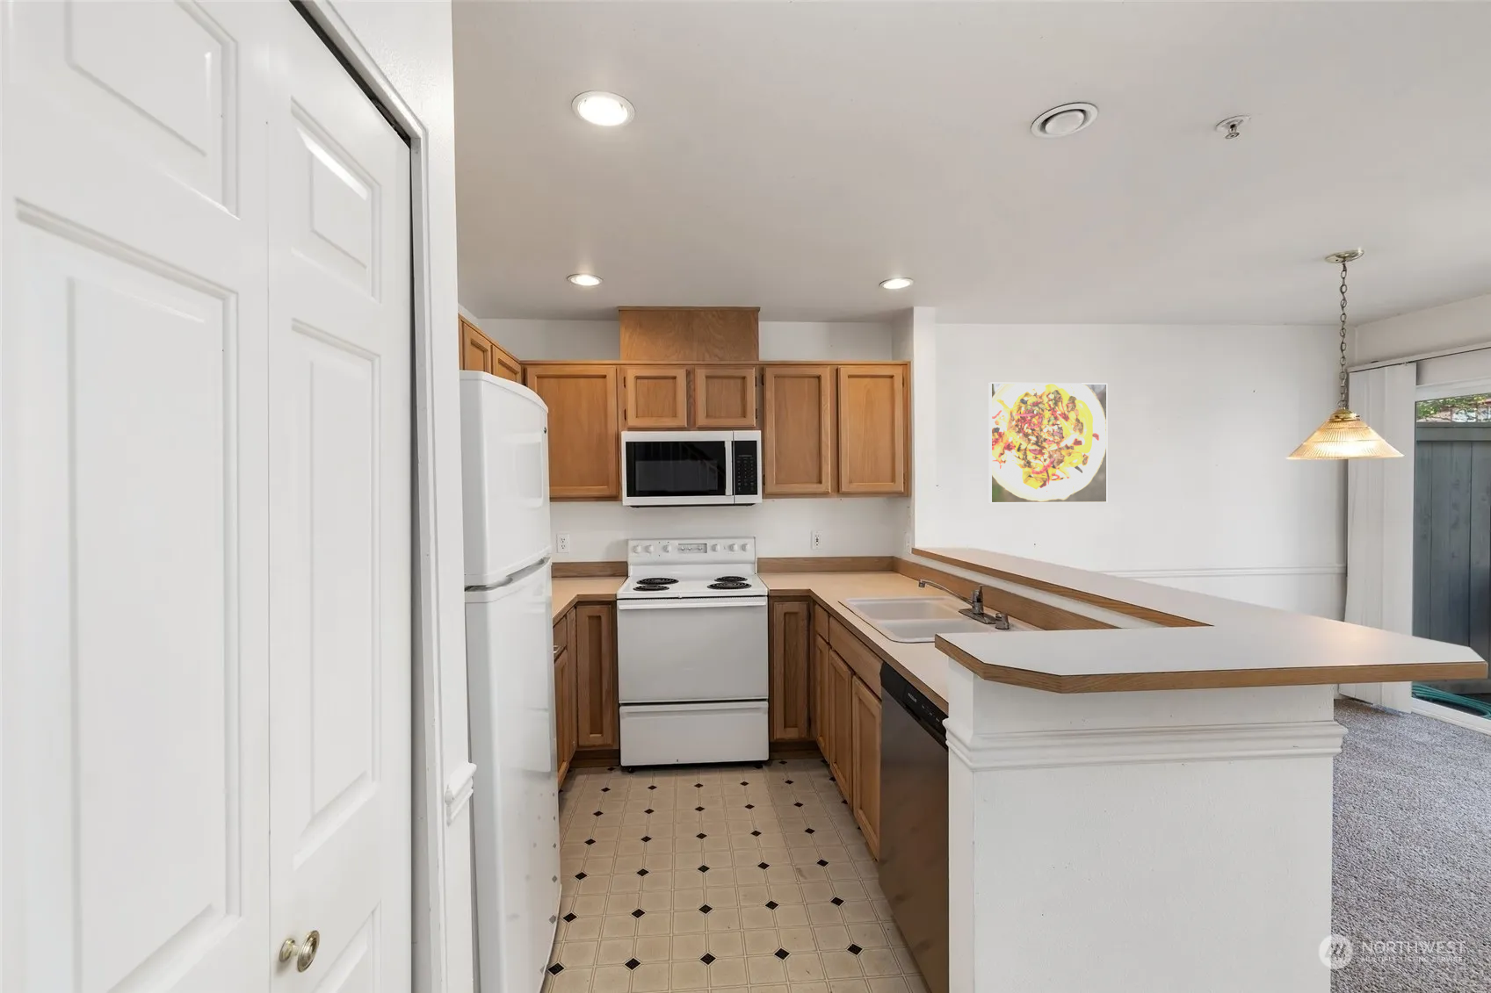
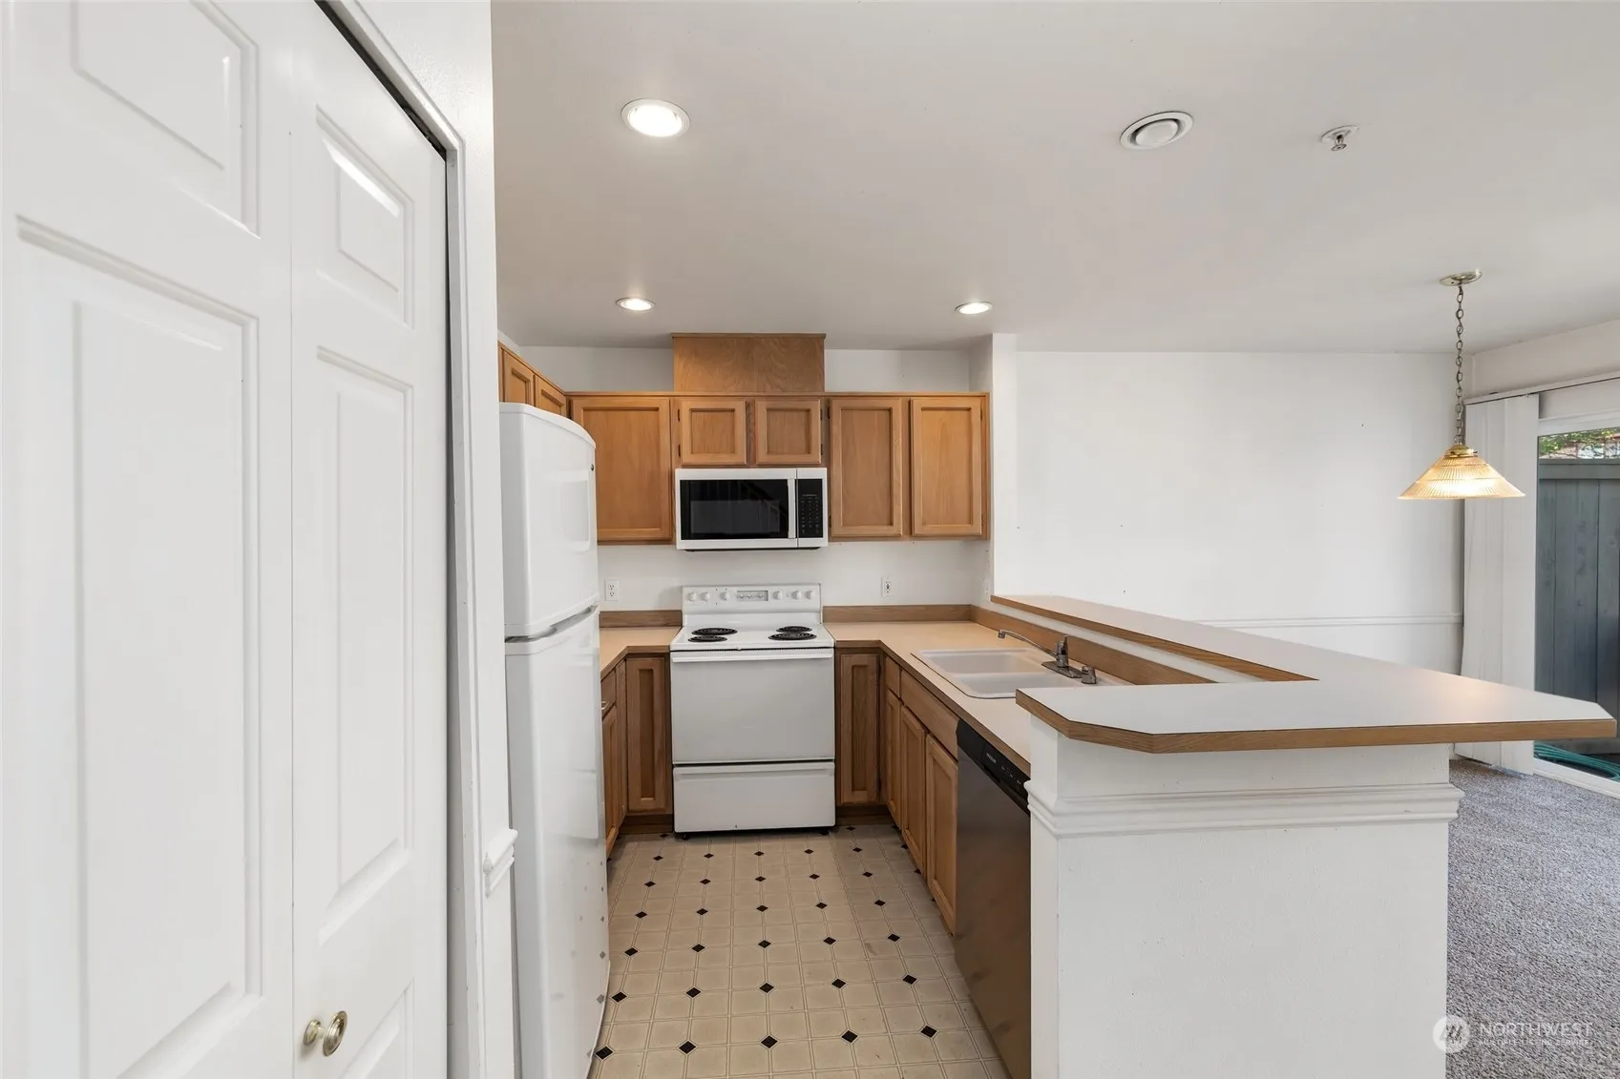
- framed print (1048, 442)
